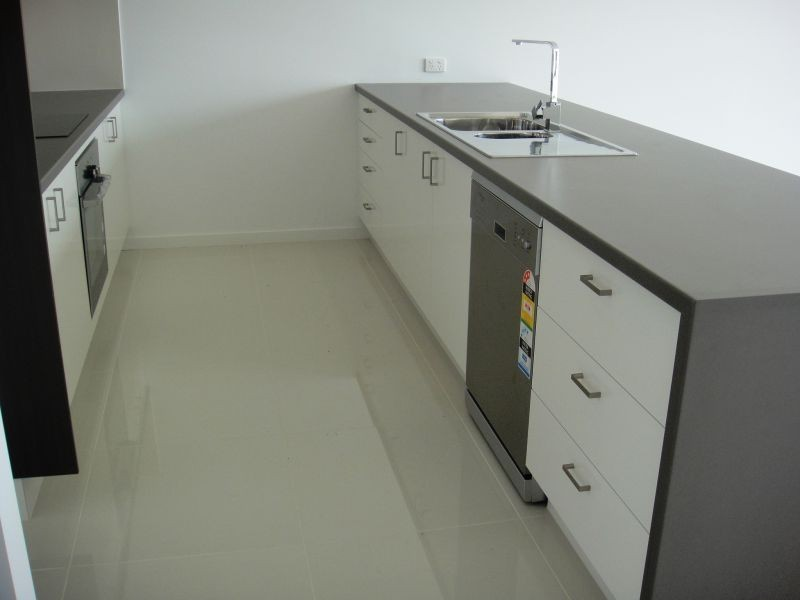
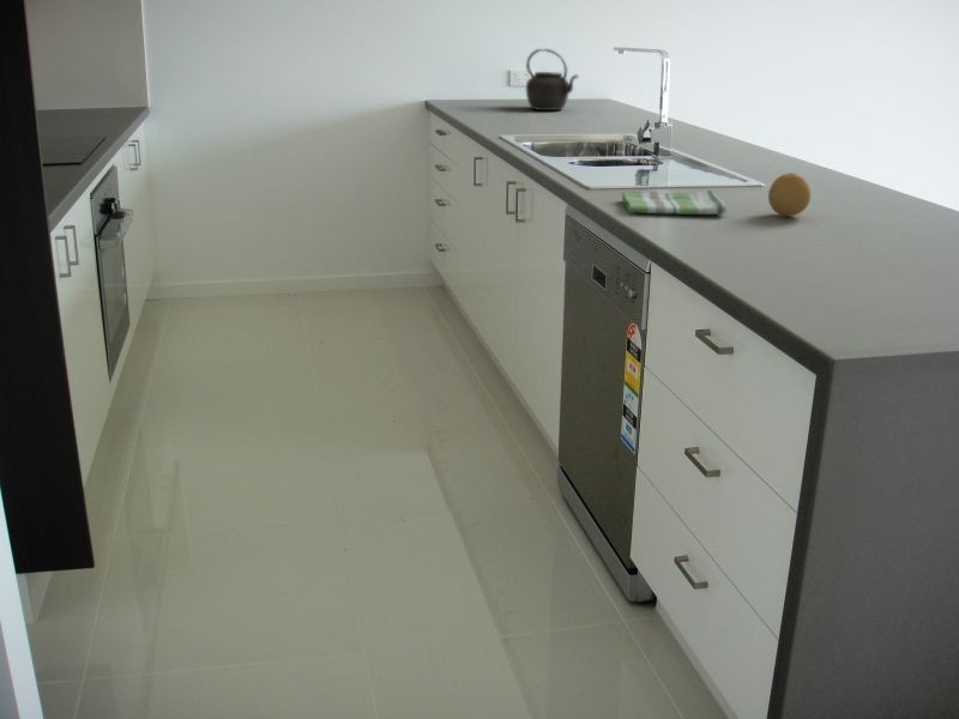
+ kettle (551, 79)
+ dish towel (672, 200)
+ fruit (789, 194)
